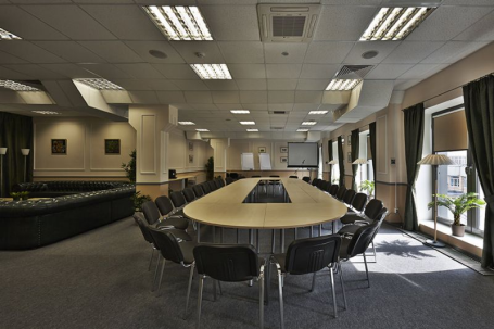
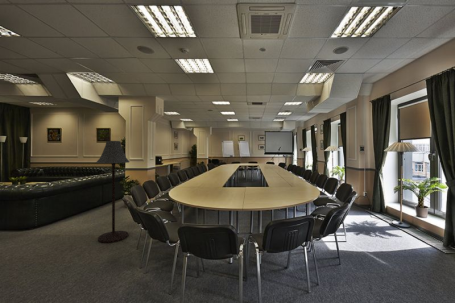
+ floor lamp (113, 189)
